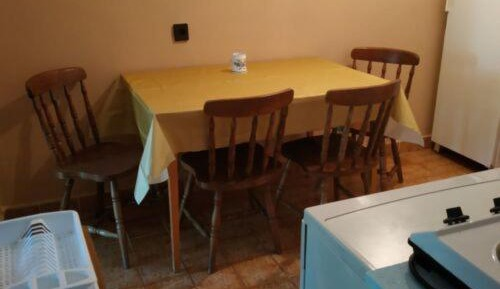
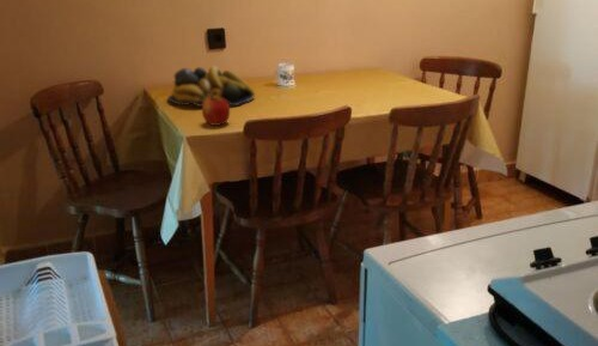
+ fruit bowl (209, 83)
+ apple (215, 109)
